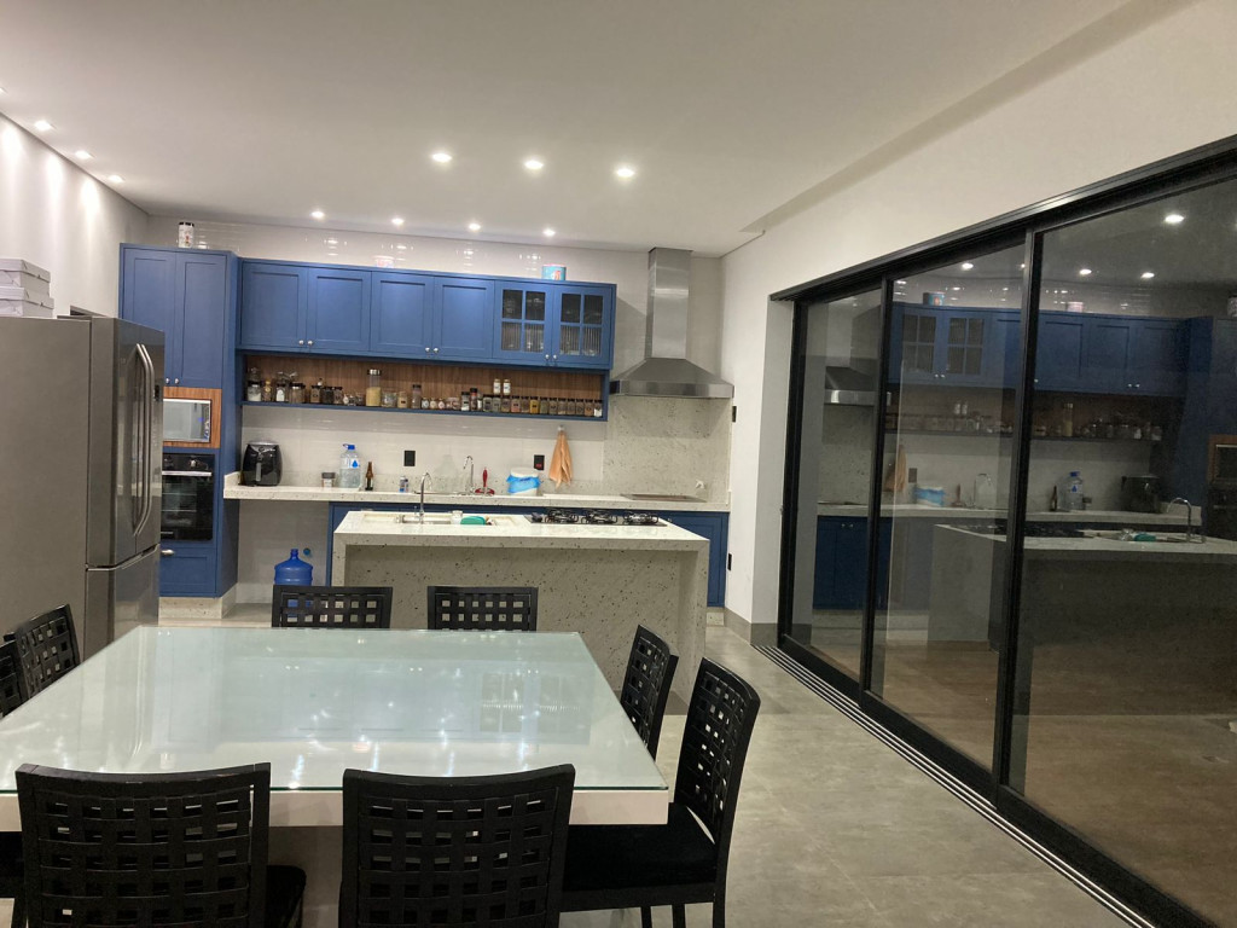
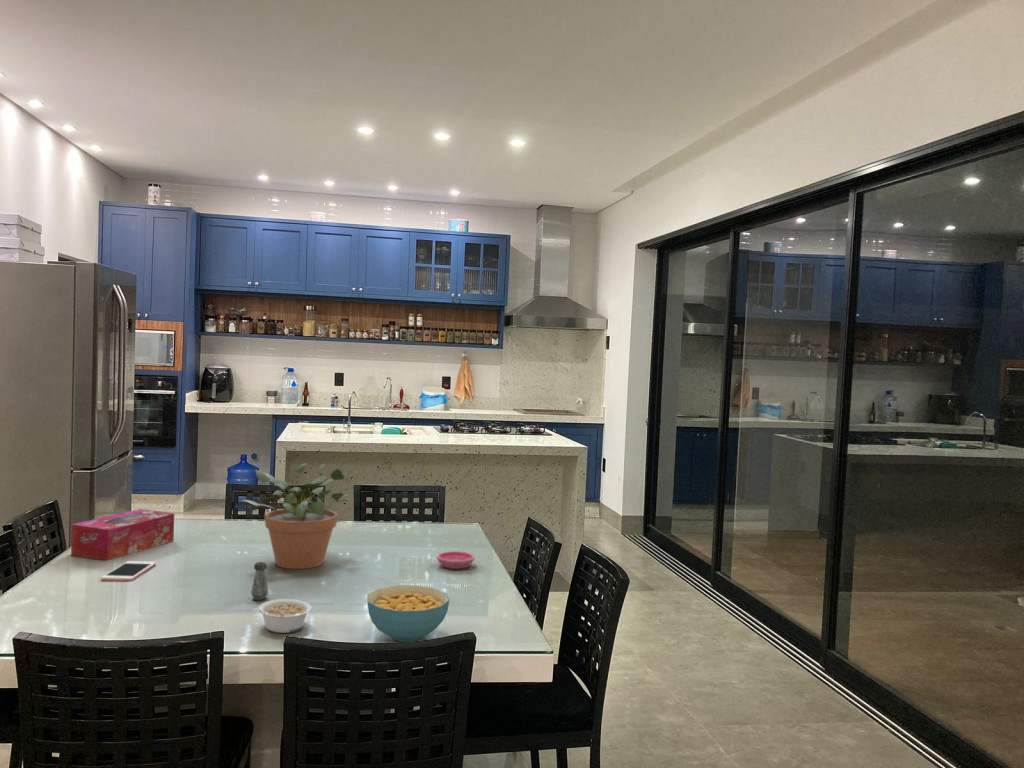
+ legume (285, 615)
+ potted plant (296, 516)
+ tissue box (124, 533)
+ cereal bowl (407, 617)
+ salt shaker (260, 580)
+ saucer (455, 560)
+ cell phone (129, 570)
